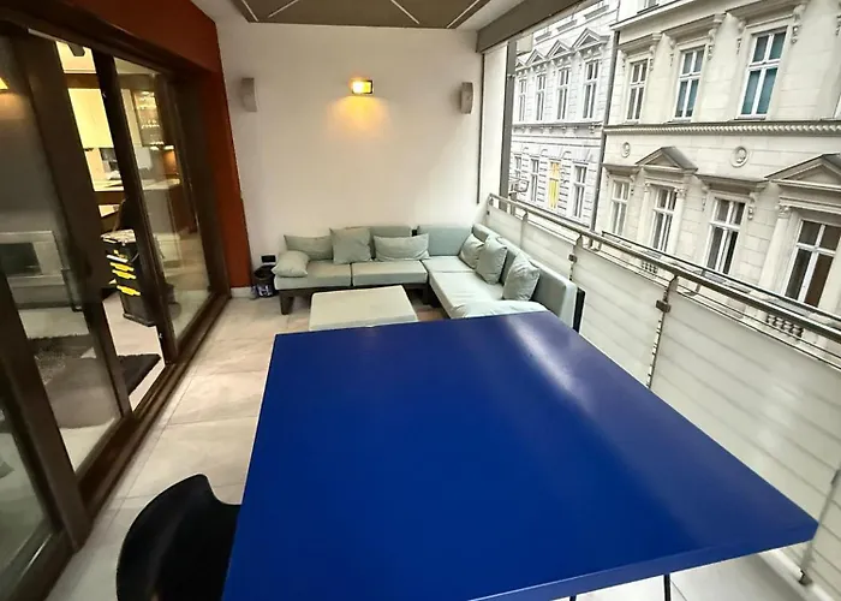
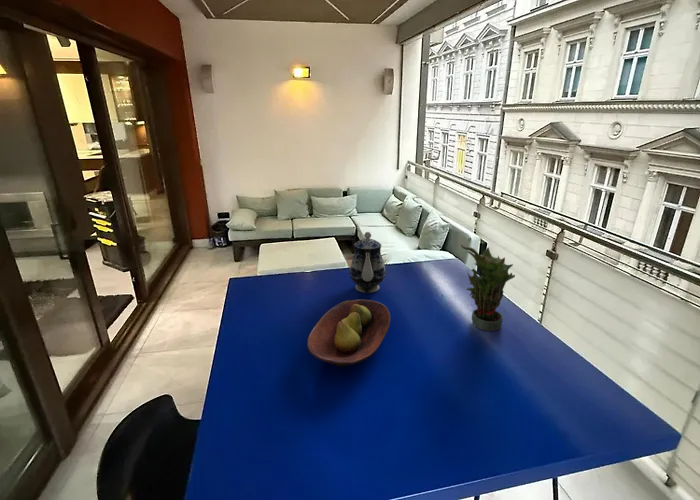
+ potted plant (483, 284)
+ teapot (367, 260)
+ fruit bowl (351, 327)
